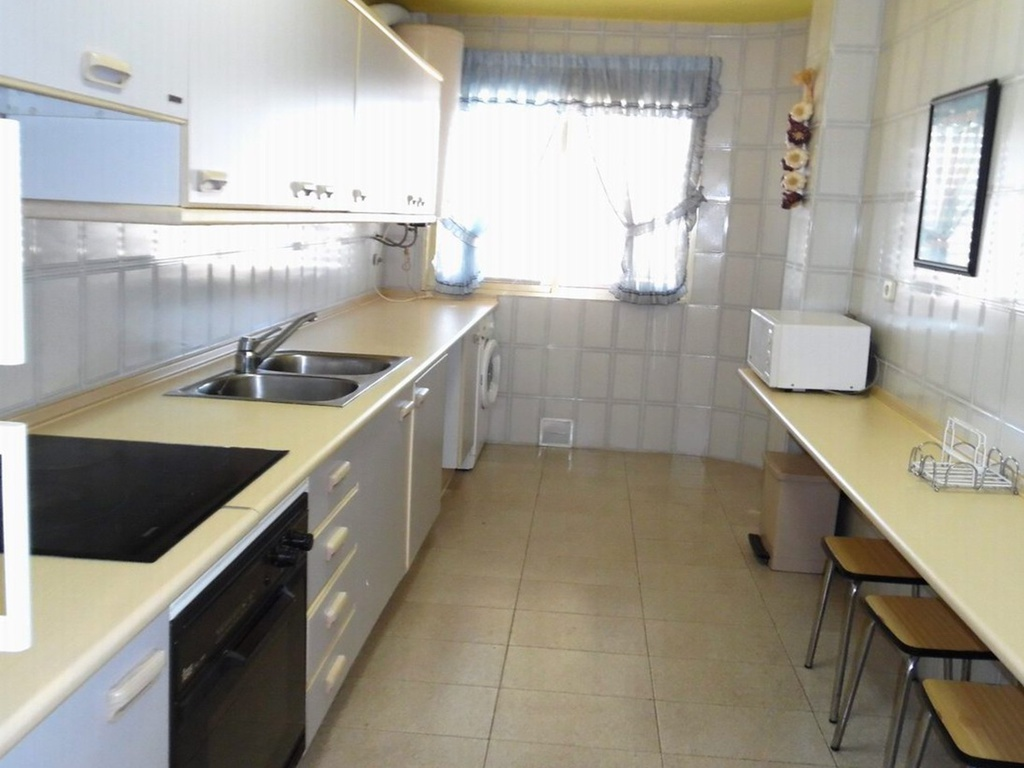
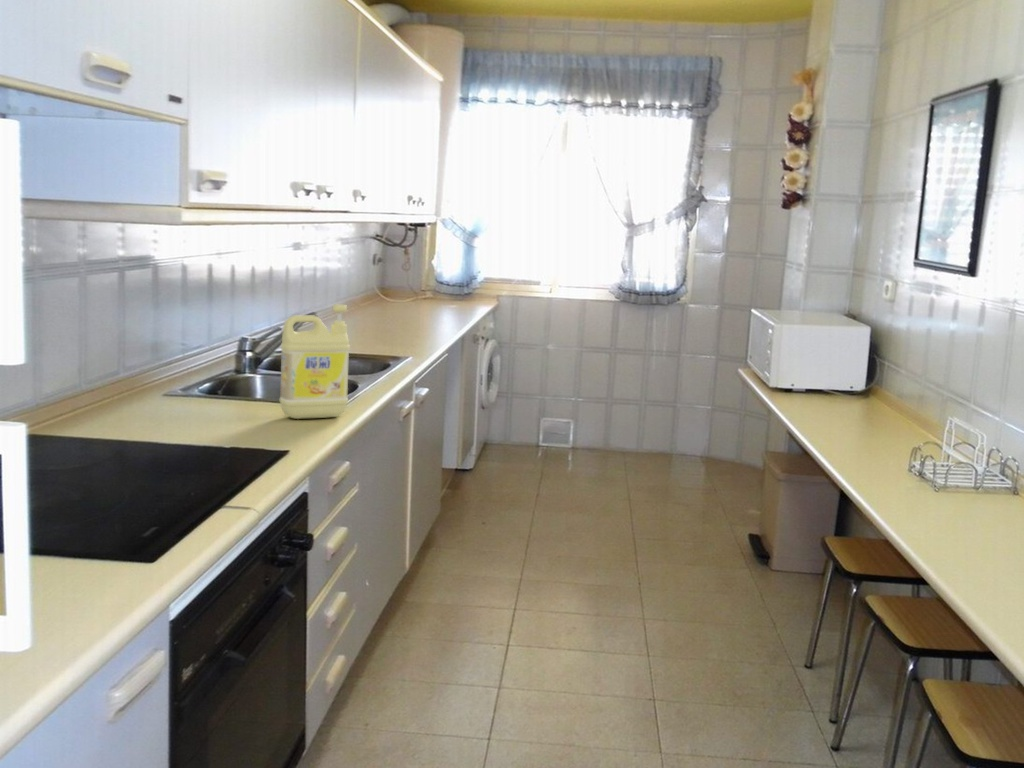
+ detergent (315, 360)
